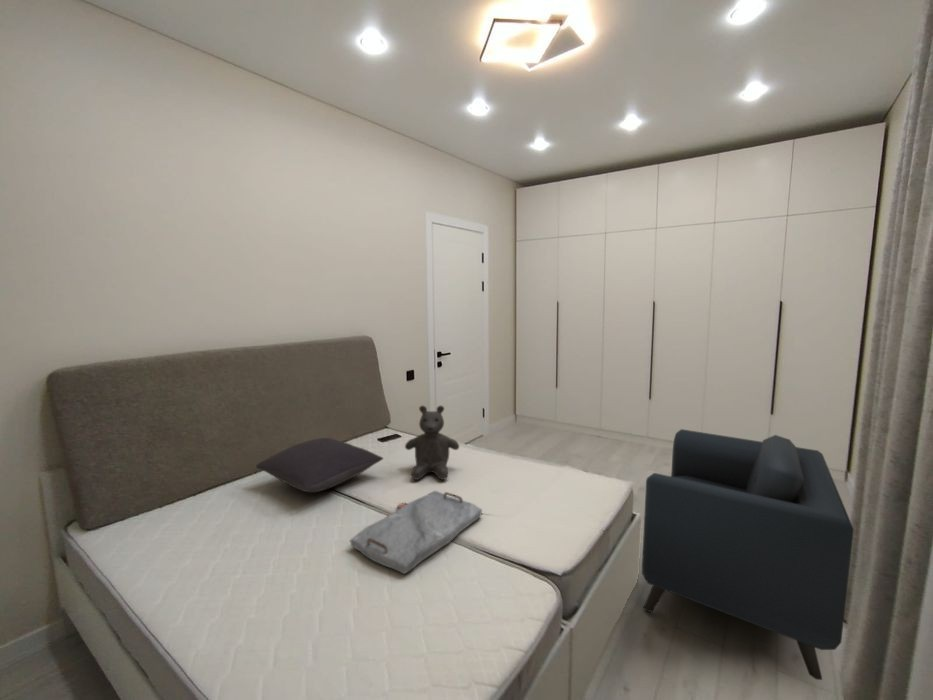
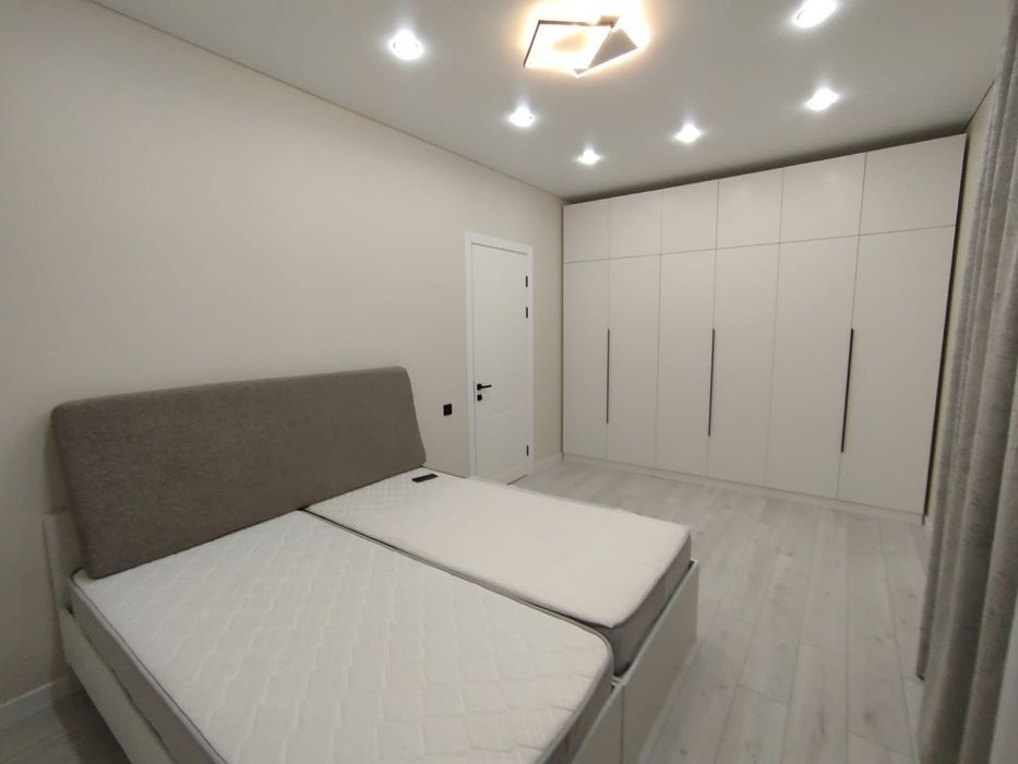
- serving tray (414, 521)
- pillow (321, 463)
- armchair (734, 520)
- teddy bear (431, 440)
